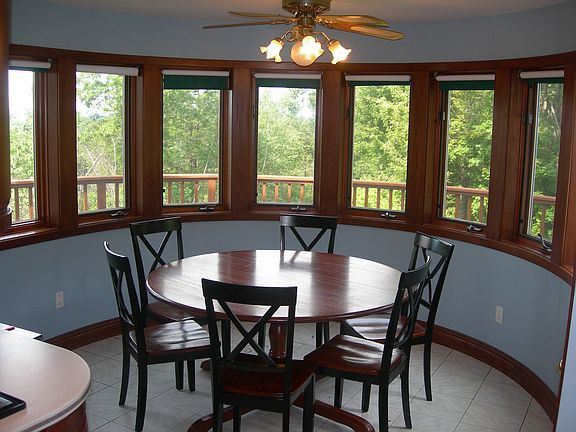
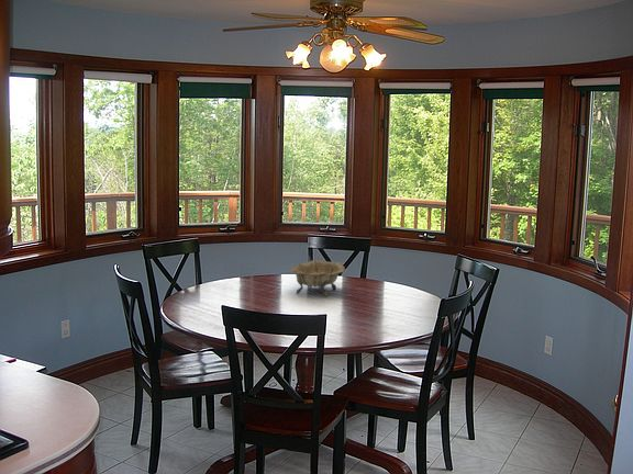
+ decorative bowl (316, 278)
